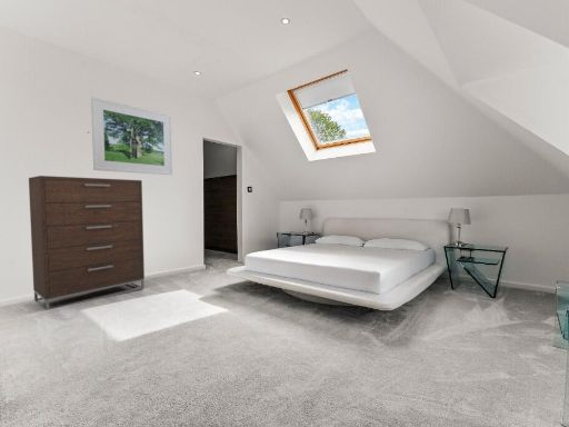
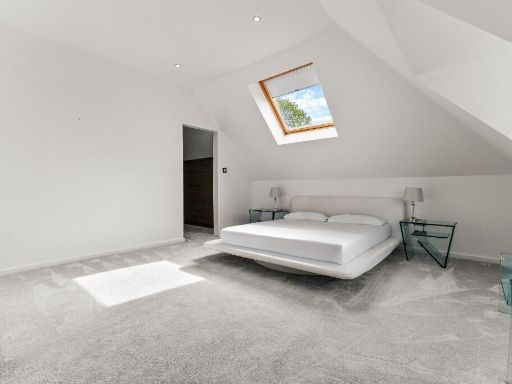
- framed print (136, 139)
- dresser (91, 237)
